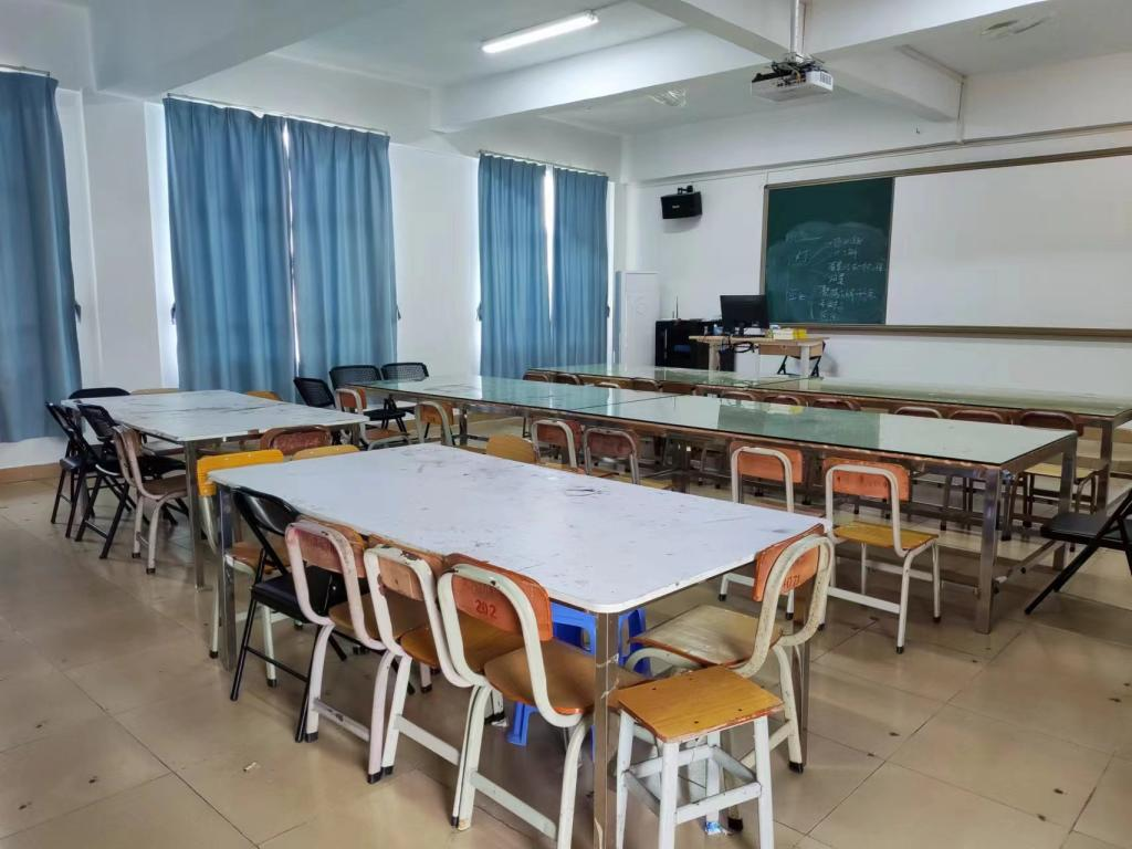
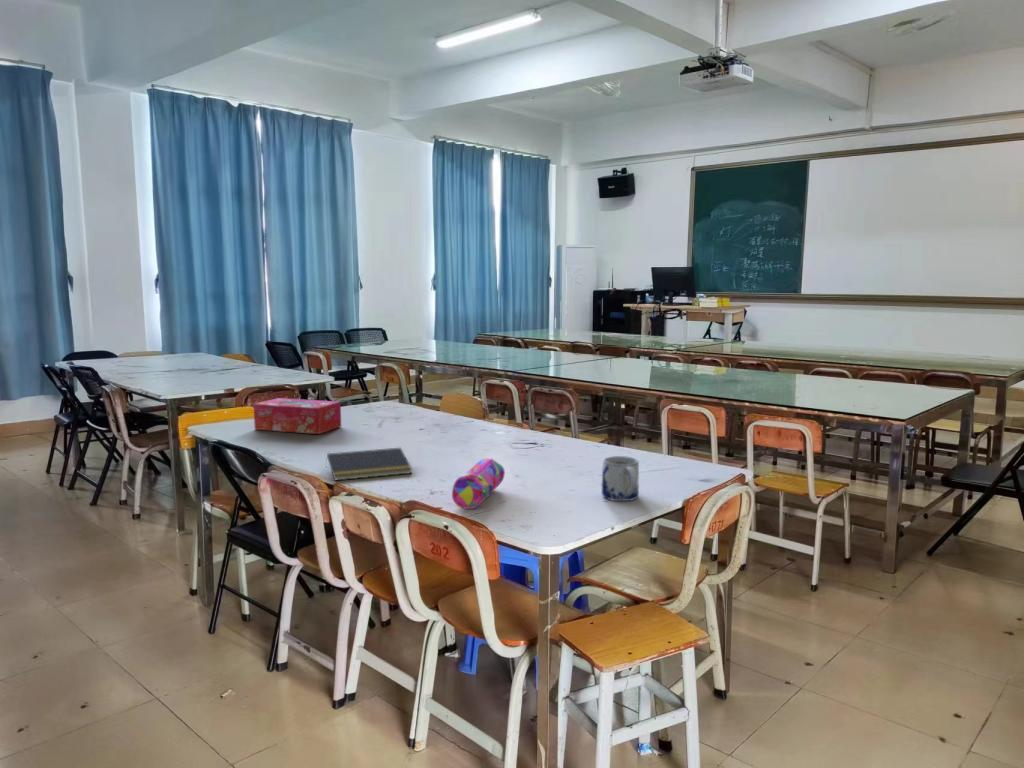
+ pencil case (479, 482)
+ notepad (369, 463)
+ mug (622, 479)
+ tissue box (297, 415)
